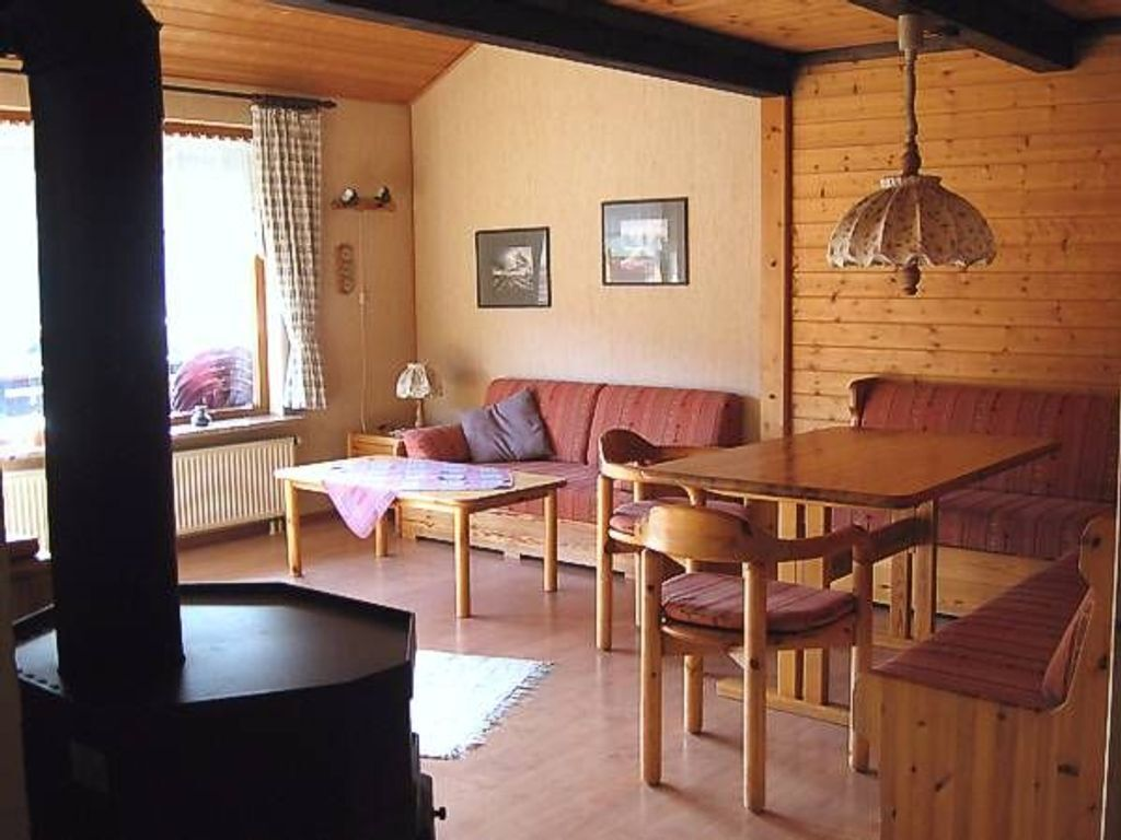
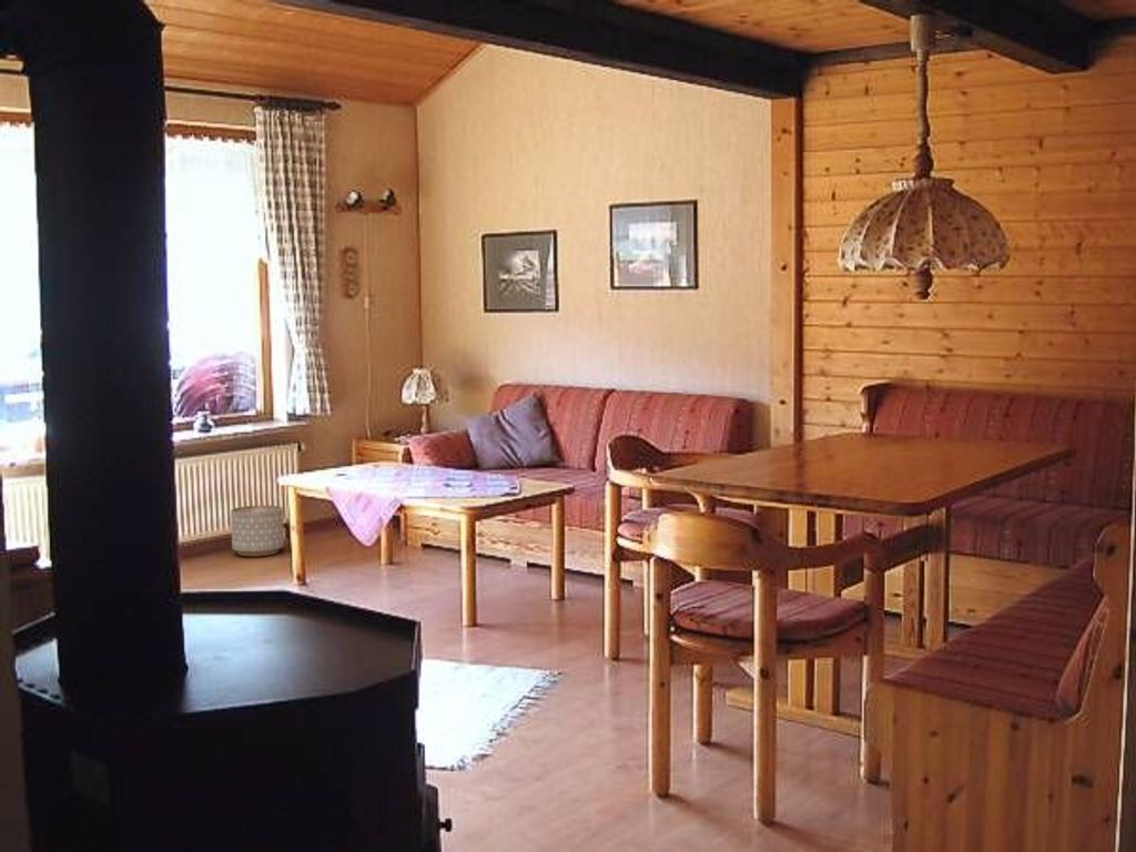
+ planter (257, 530)
